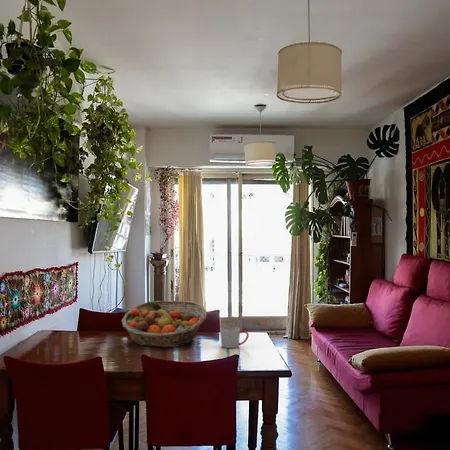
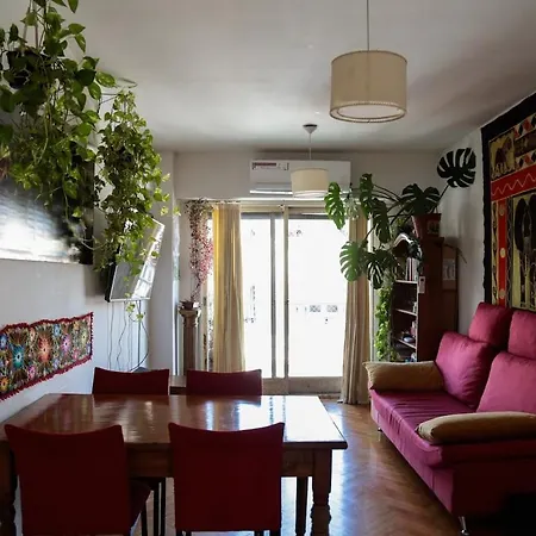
- fruit basket (164, 322)
- mug (234, 337)
